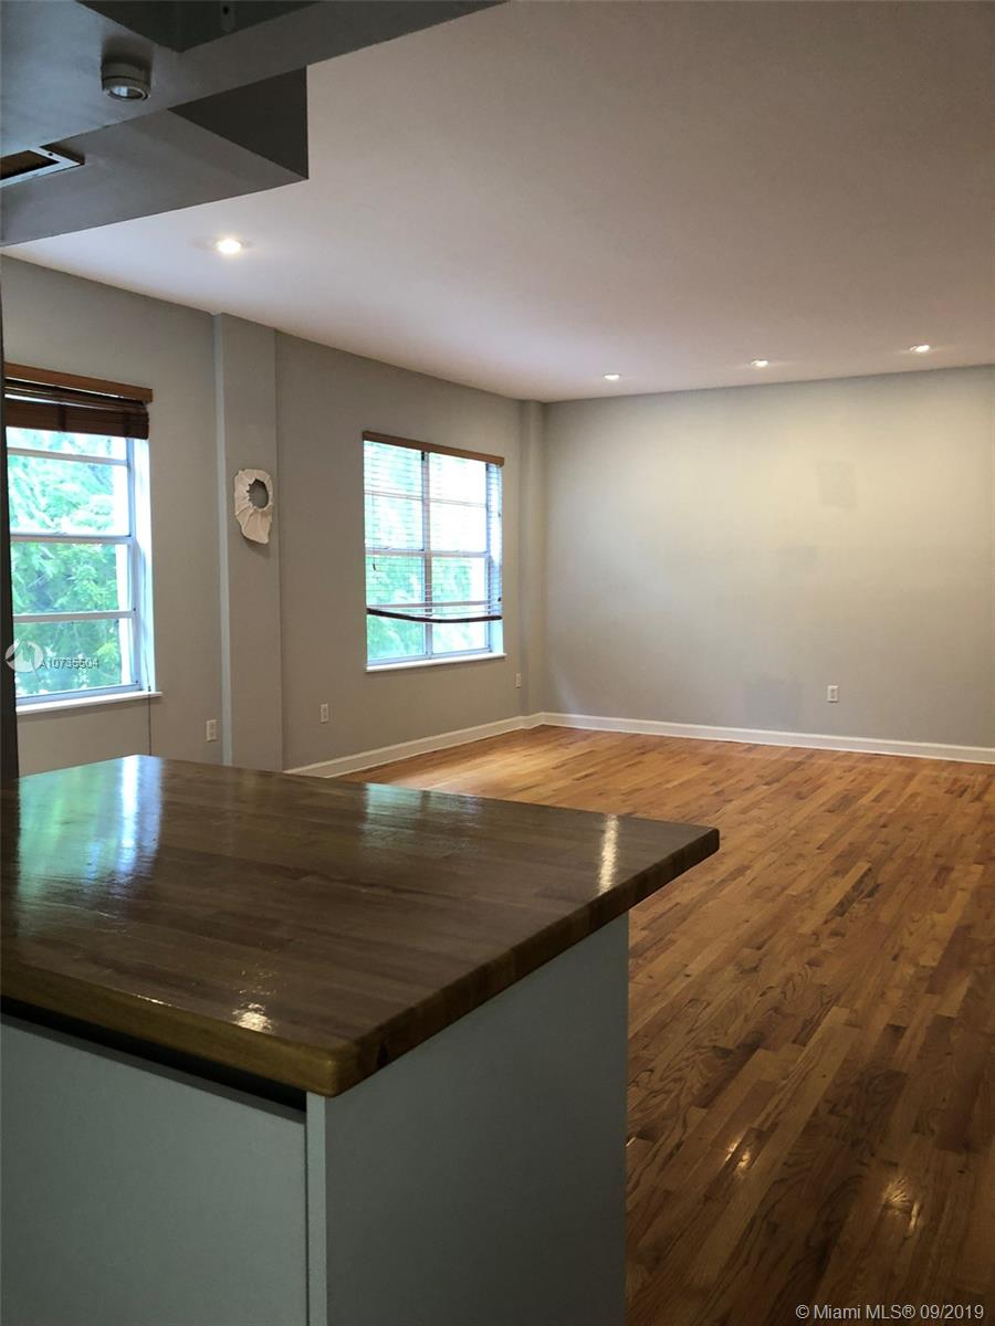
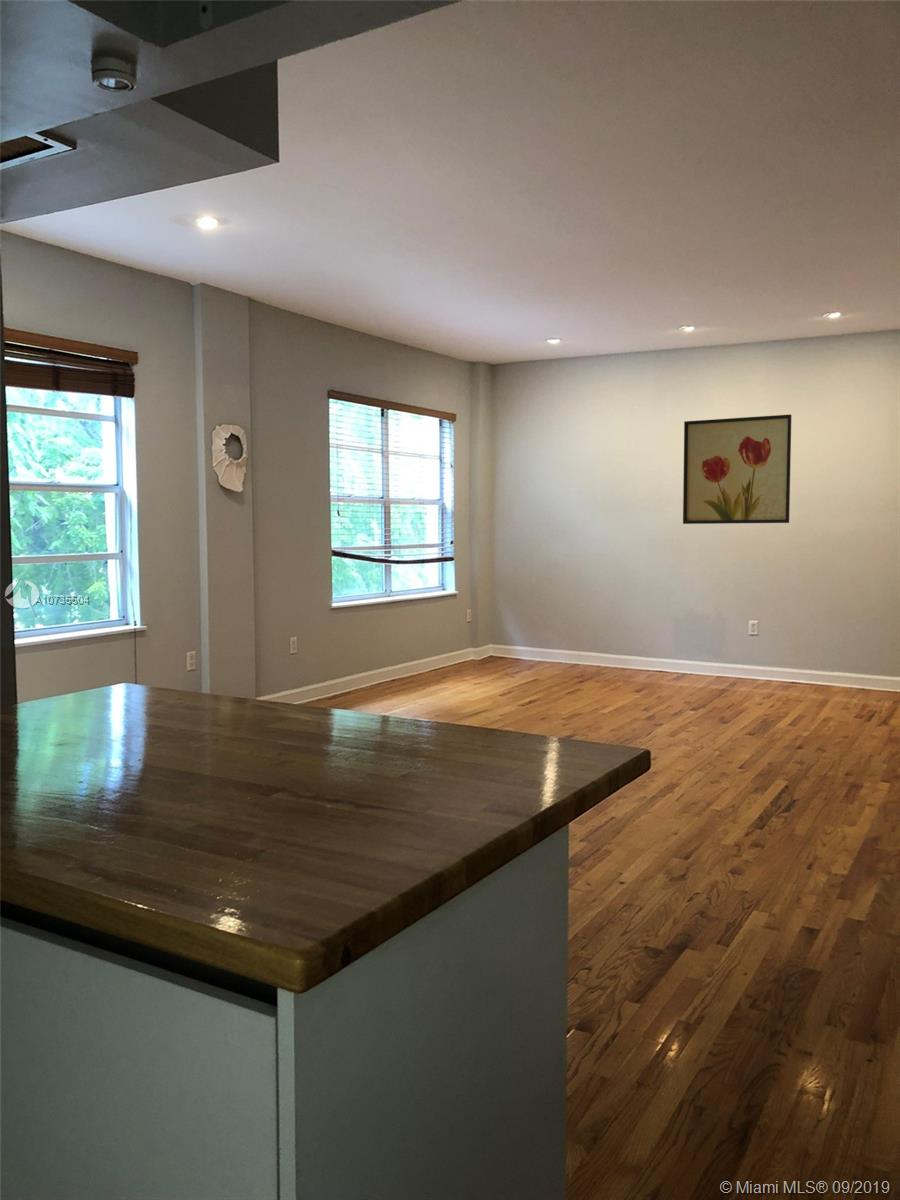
+ wall art (735, 471)
